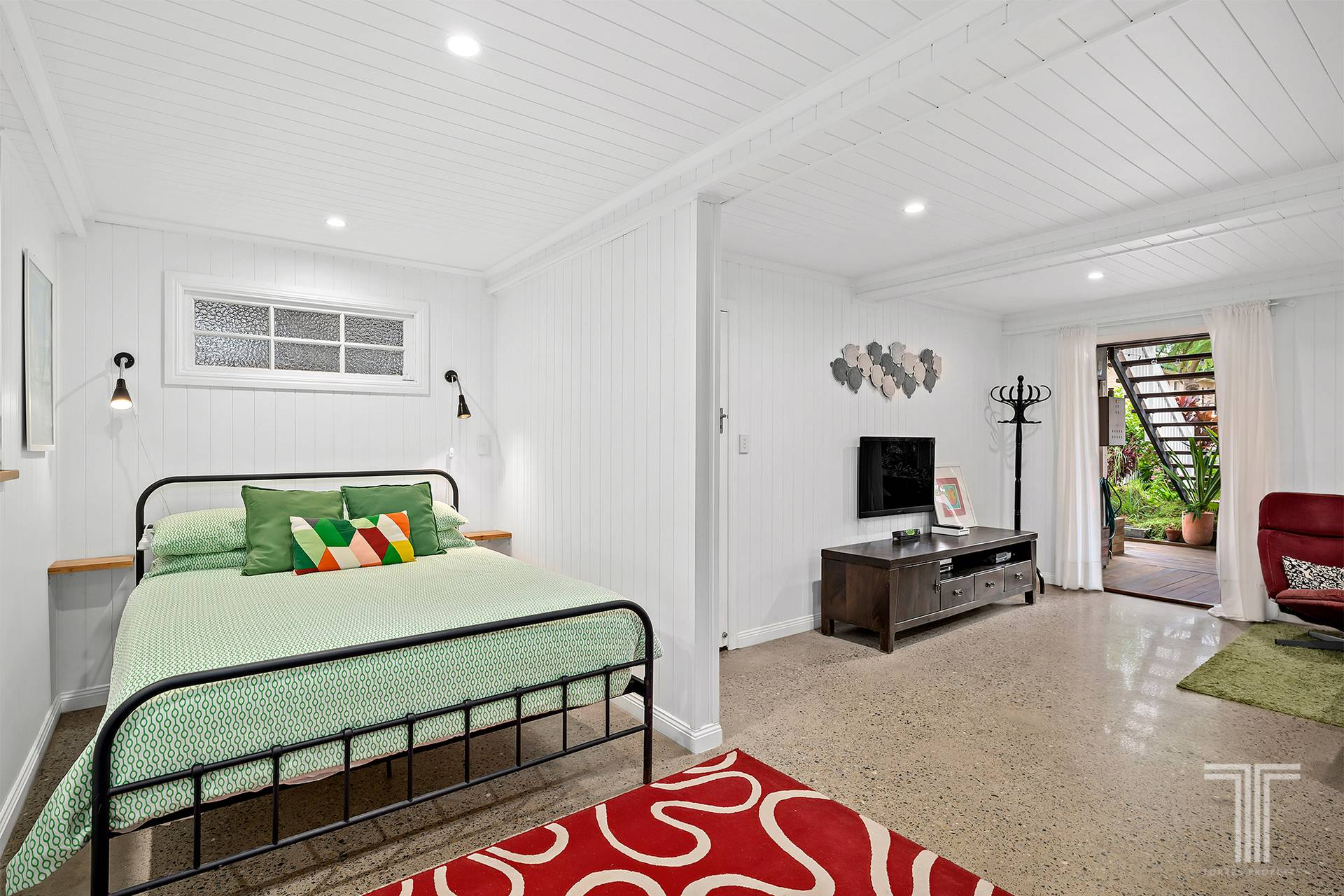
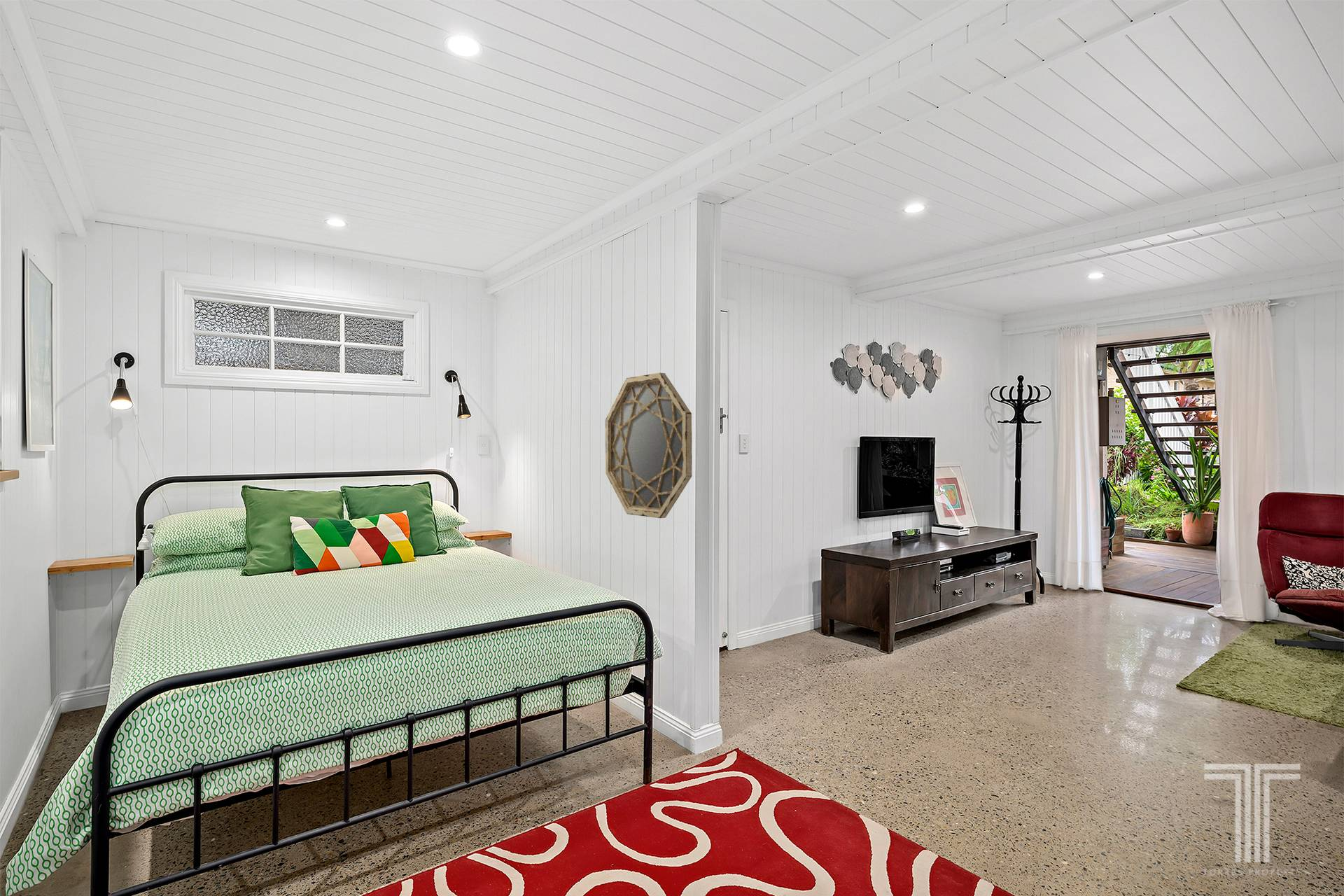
+ home mirror (645, 445)
